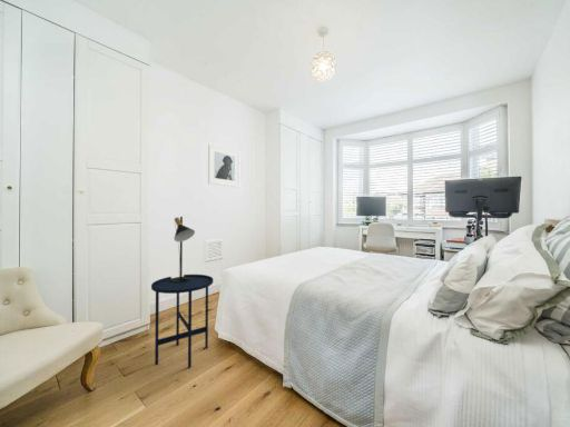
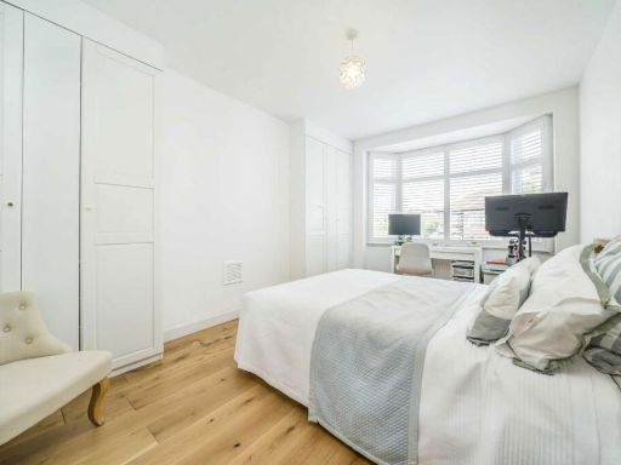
- side table (183, 318)
- table lamp (181, 248)
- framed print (225, 167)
